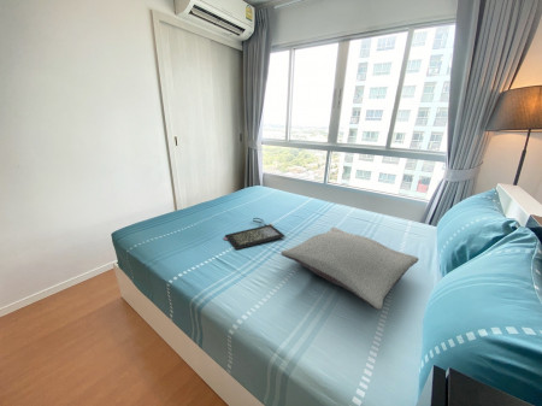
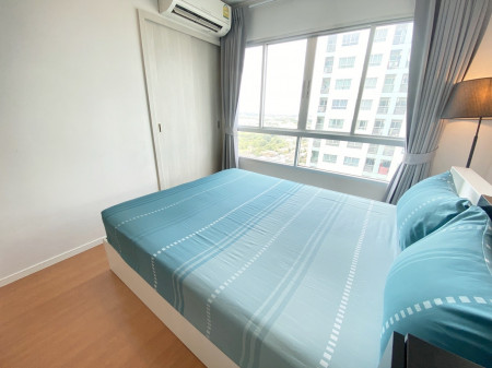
- pillow (349, 255)
- clutch bag (257, 234)
